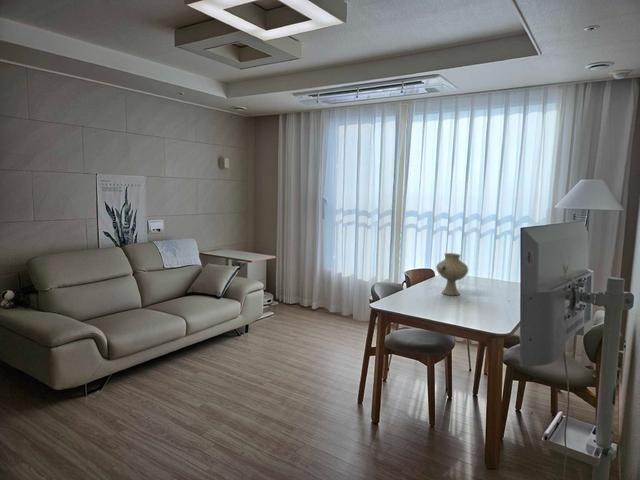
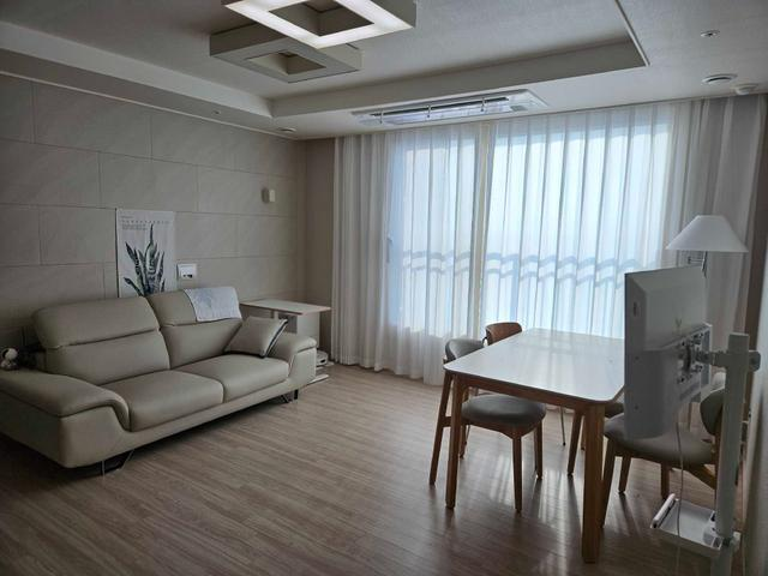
- vase (451, 273)
